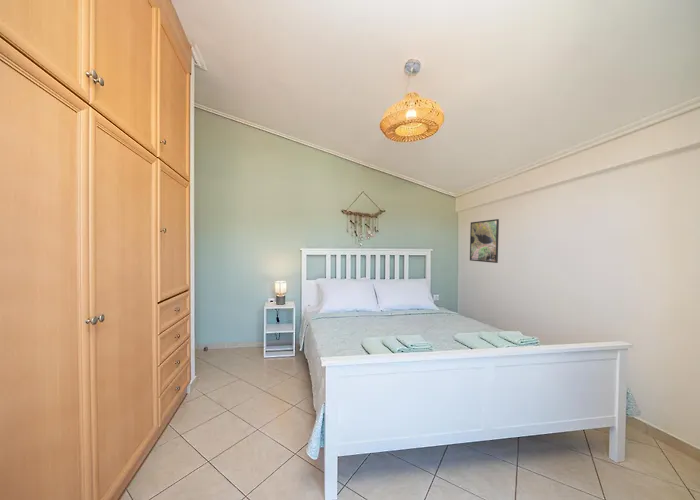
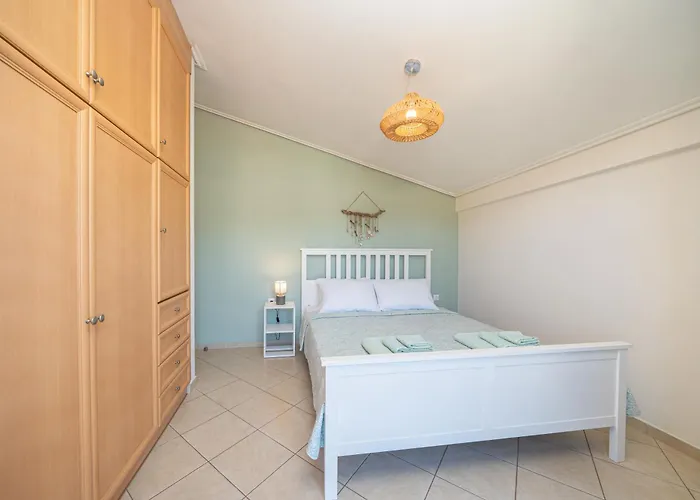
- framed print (483, 241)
